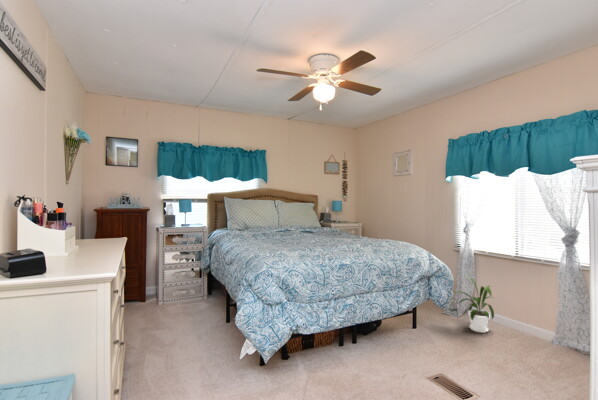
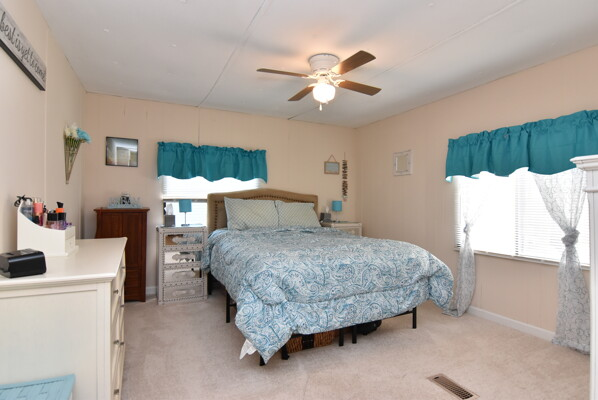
- house plant (477, 303)
